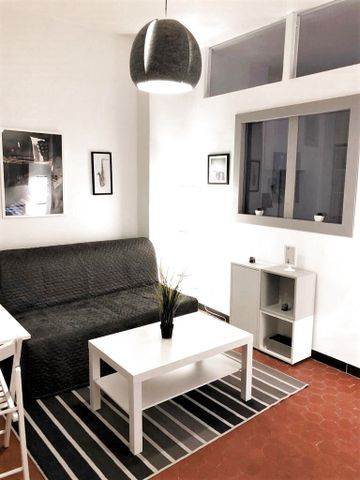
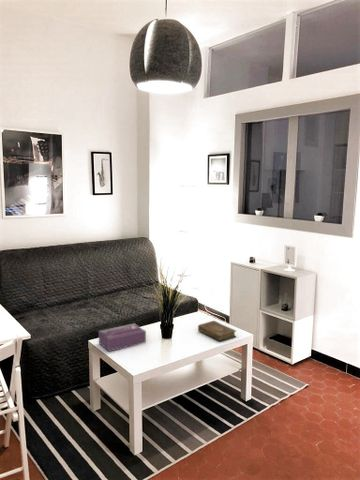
+ tissue box (122, 336)
+ book (216, 330)
